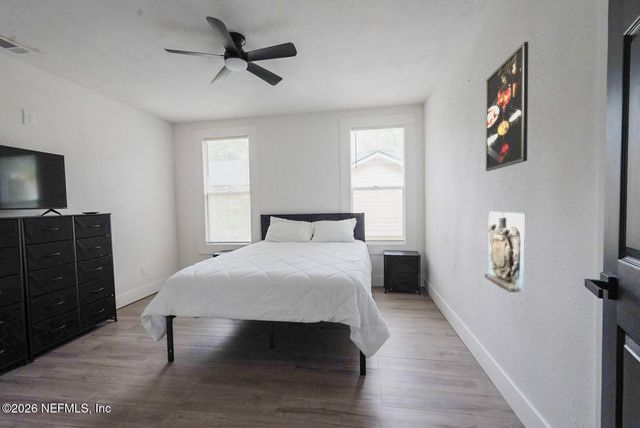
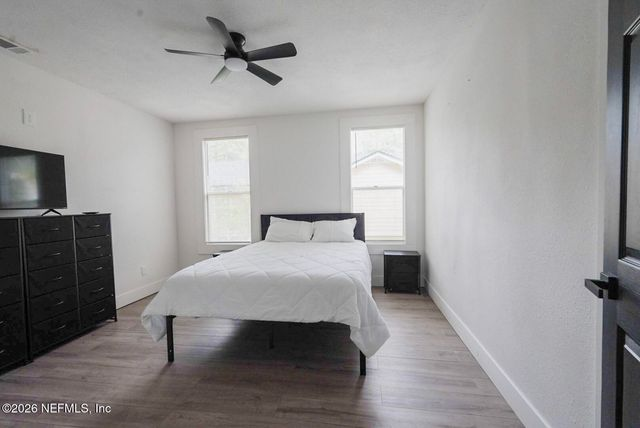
- wall sculpture (501, 249)
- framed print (504, 115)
